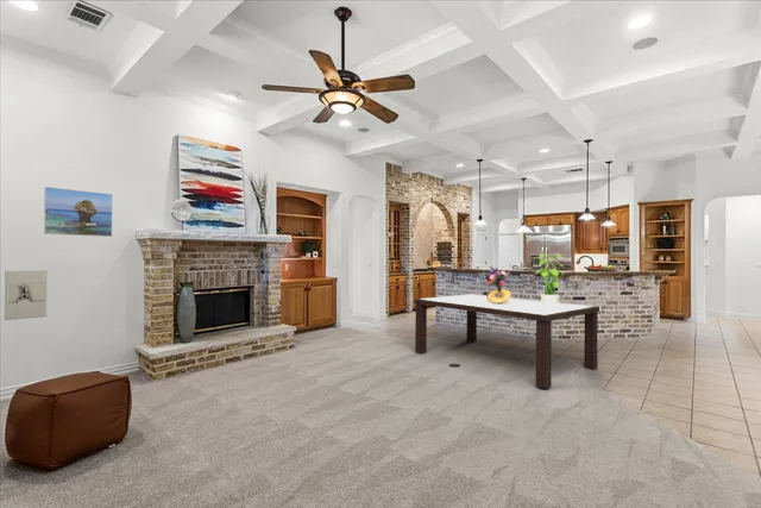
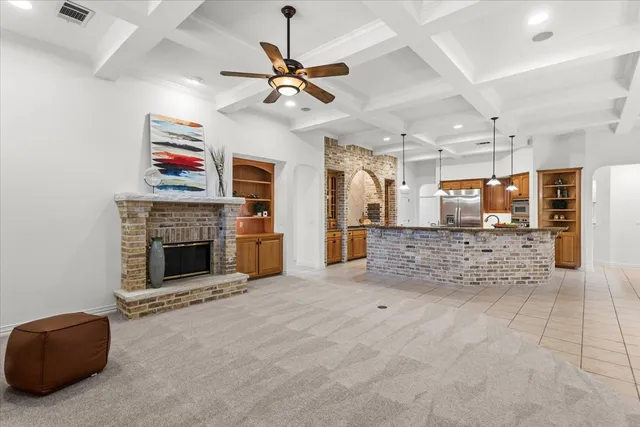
- potted plant (546, 277)
- wall sculpture (26, 294)
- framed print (80, 213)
- dining table (504, 315)
- bouquet (498, 284)
